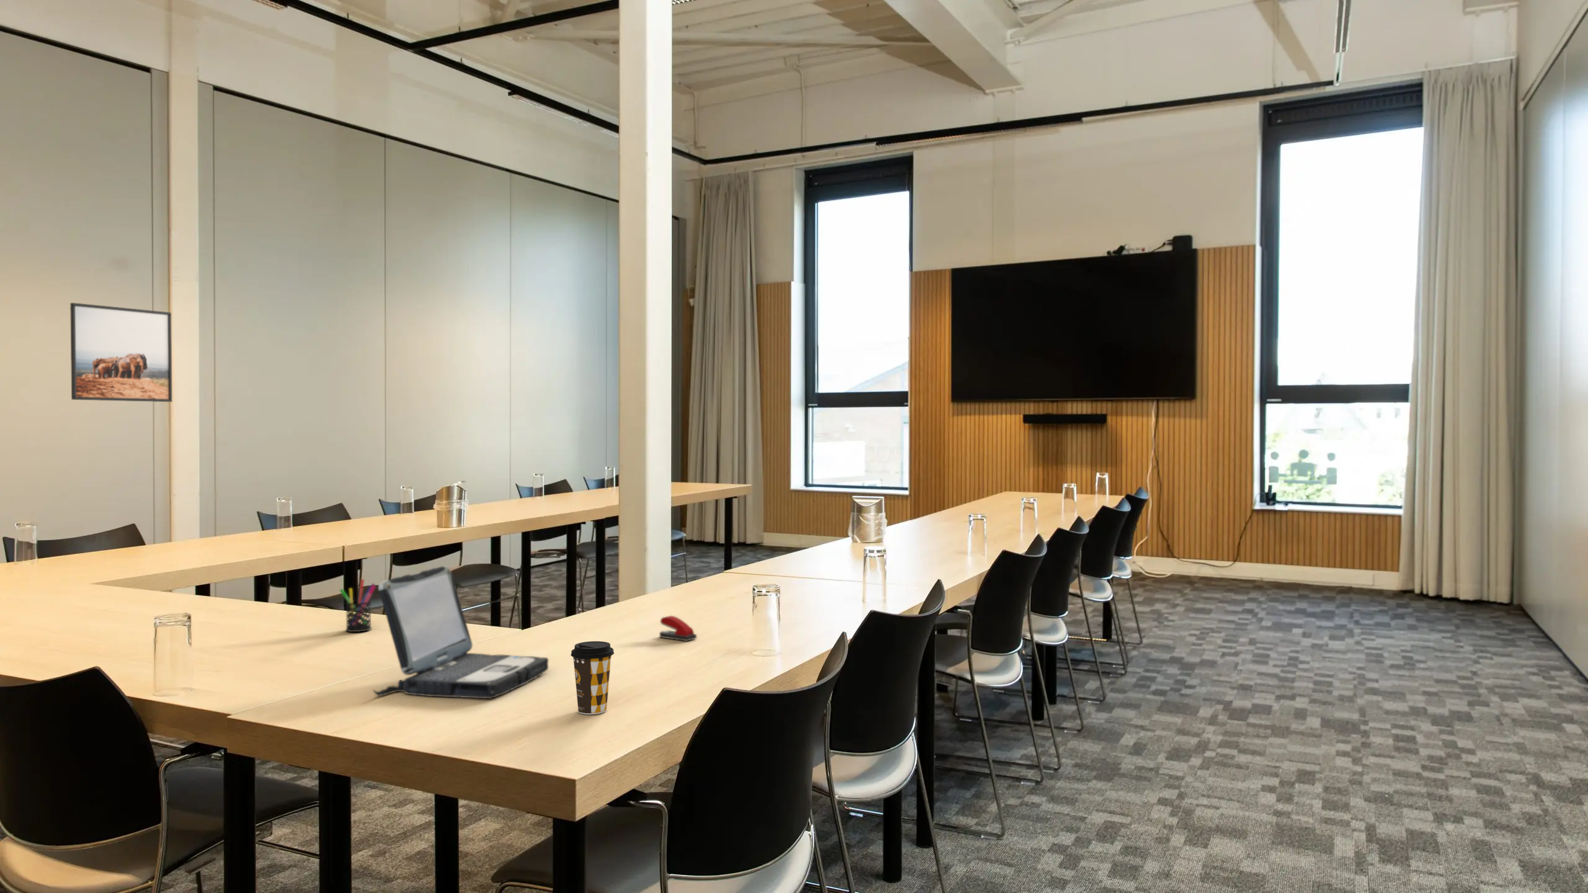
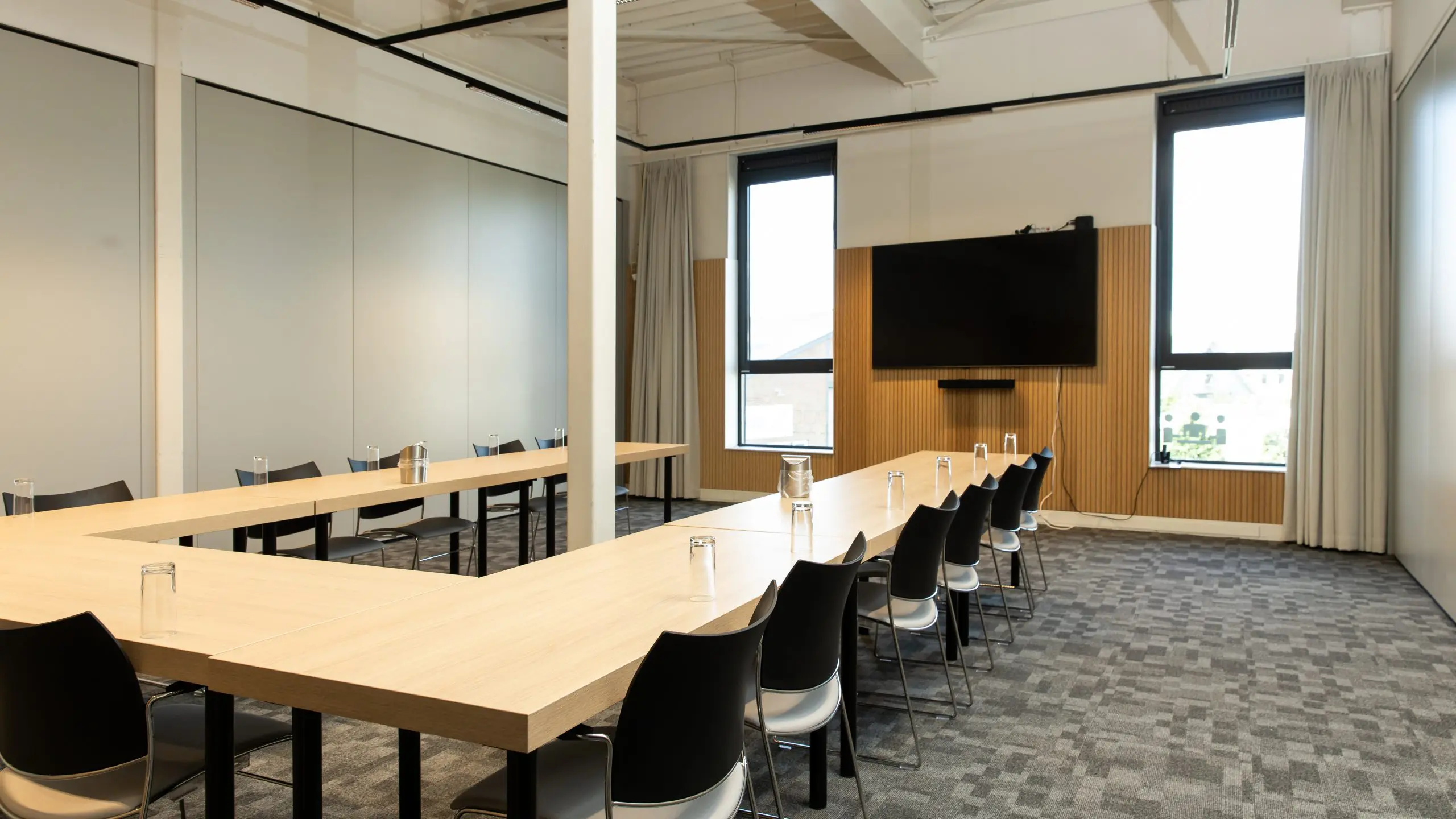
- laptop (462, 628)
- stapler (676, 627)
- coffee cup (592, 677)
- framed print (123, 354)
- pen holder (356, 605)
